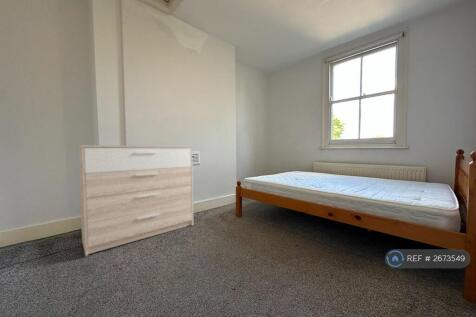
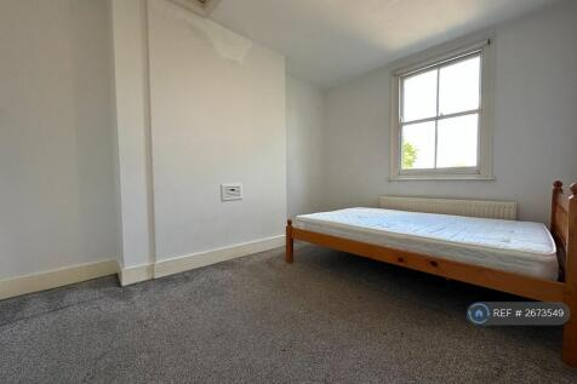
- sideboard (142, 190)
